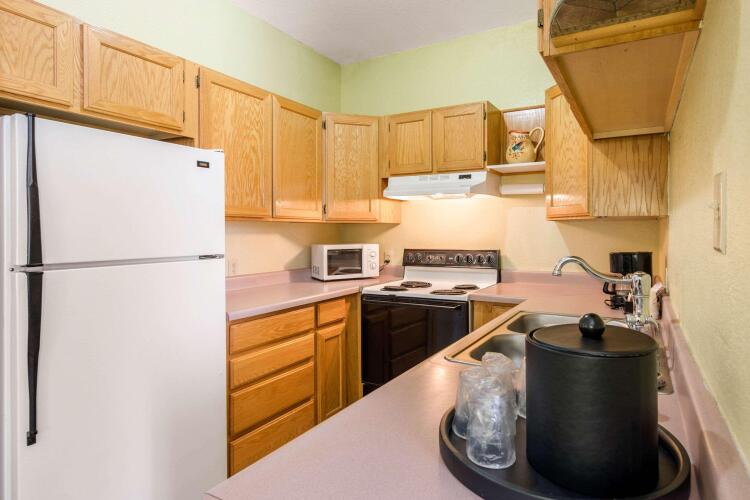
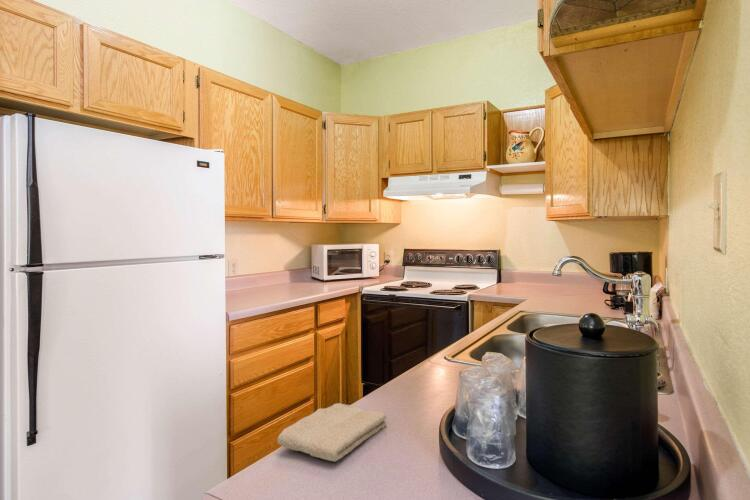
+ washcloth (336, 428)
